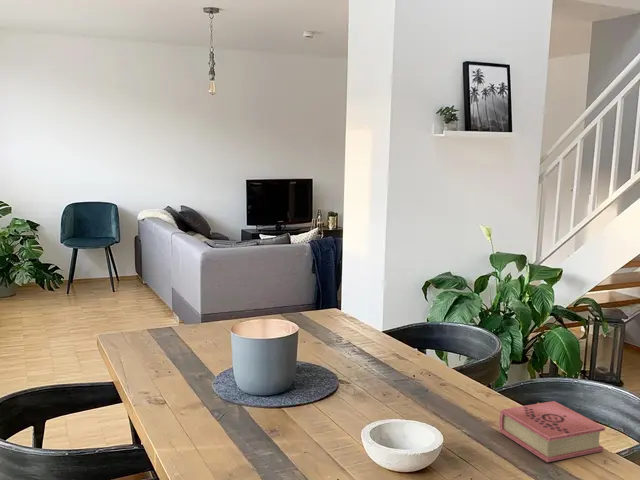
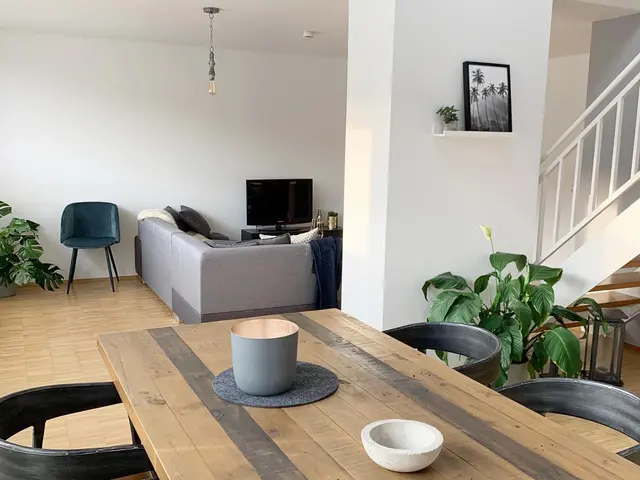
- book (549, 428)
